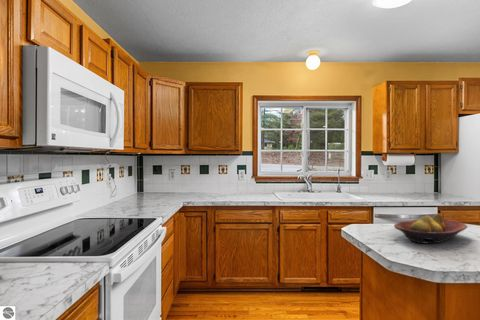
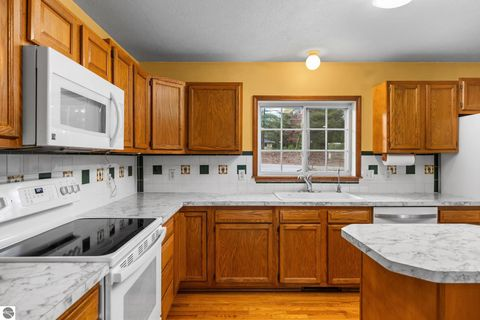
- fruit bowl (430, 226)
